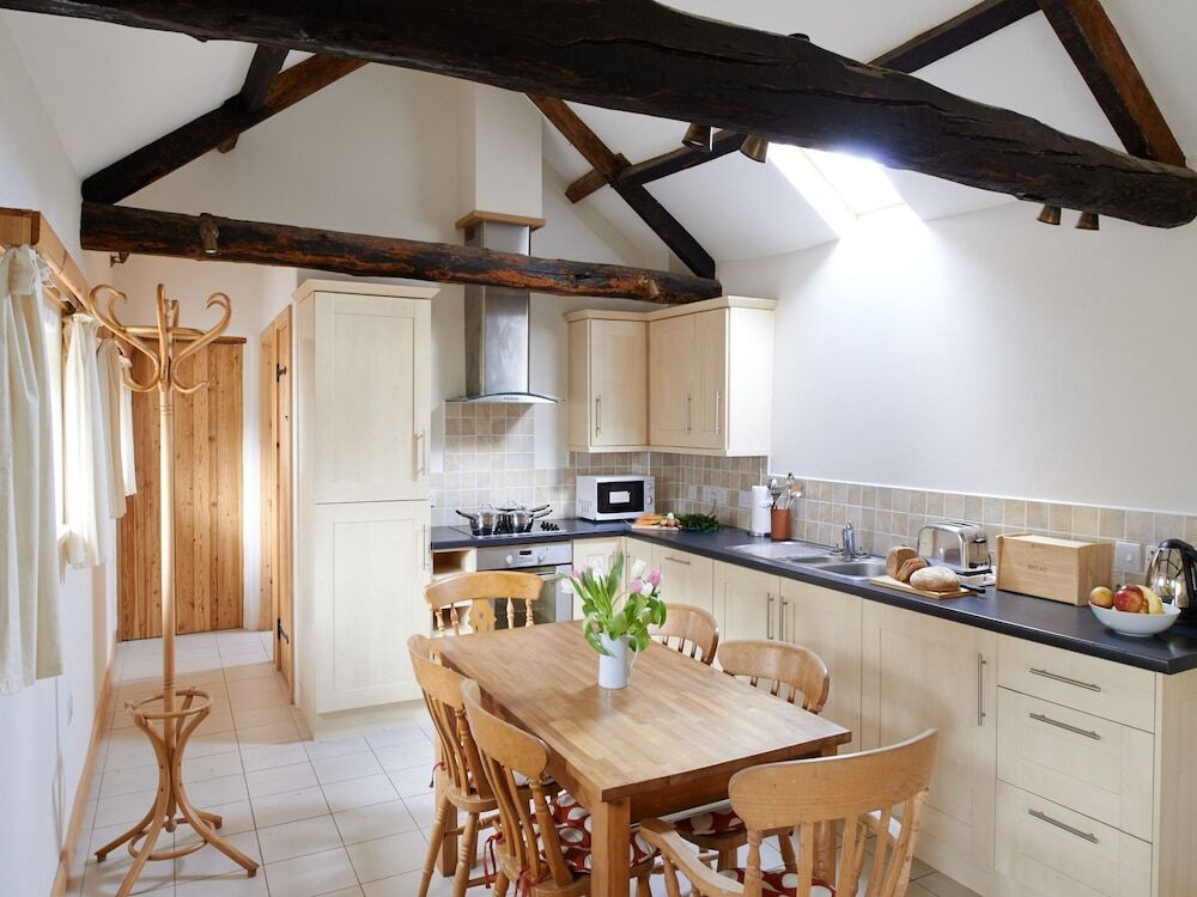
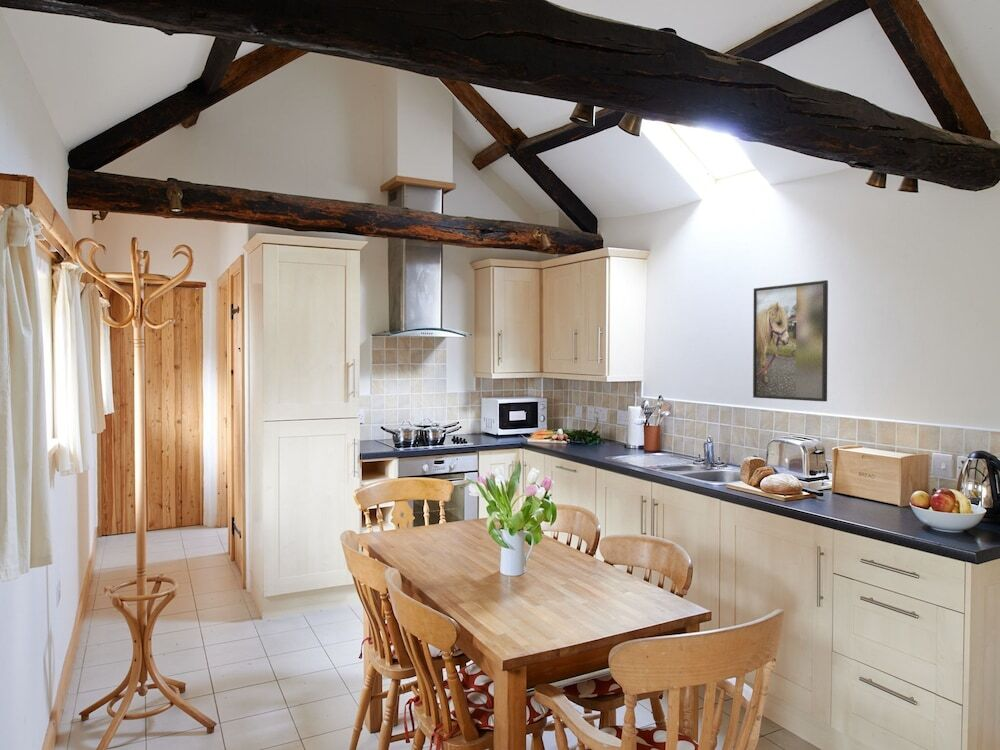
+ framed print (788, 342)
